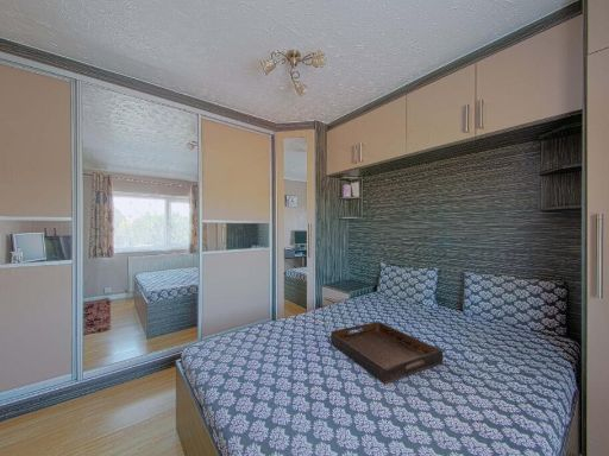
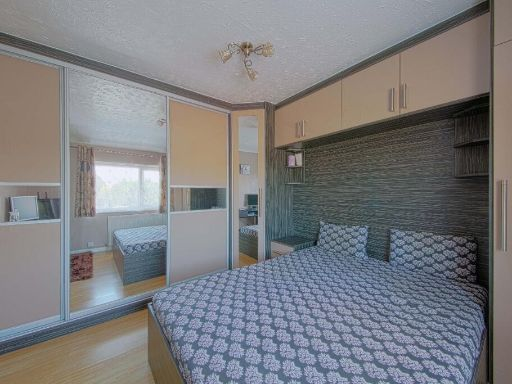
- serving tray (381, 346)
